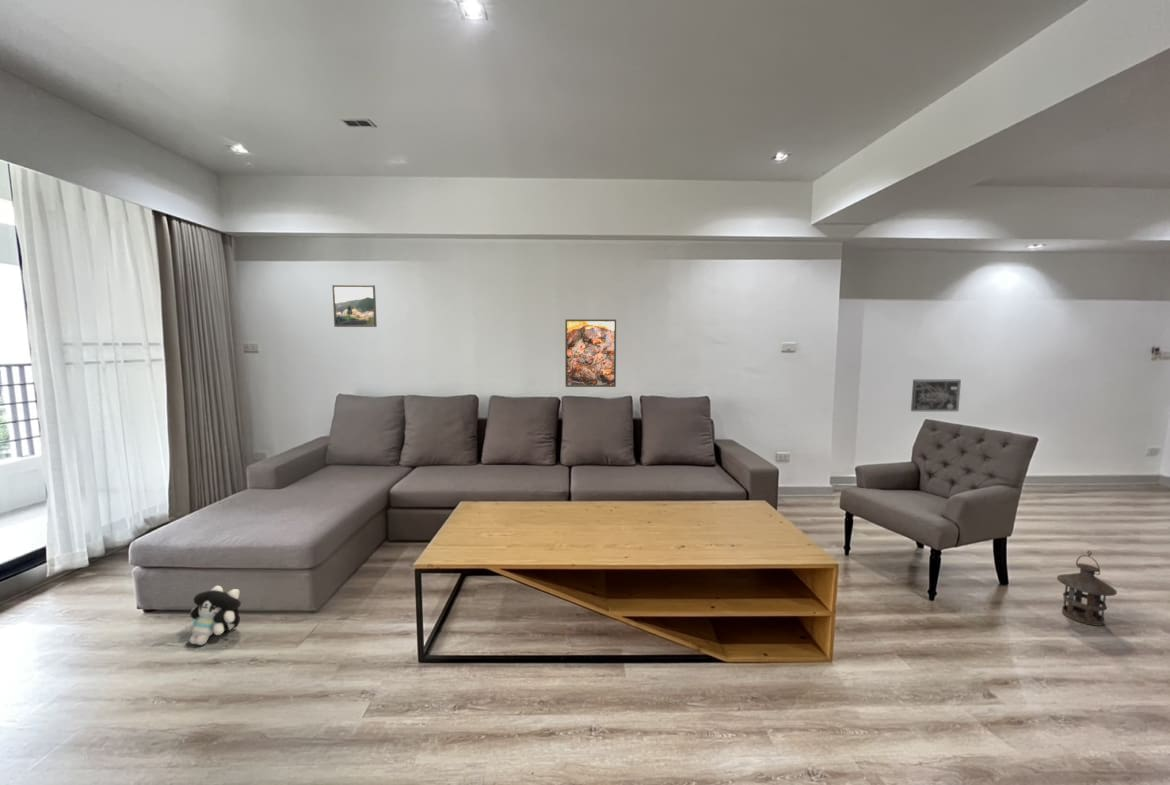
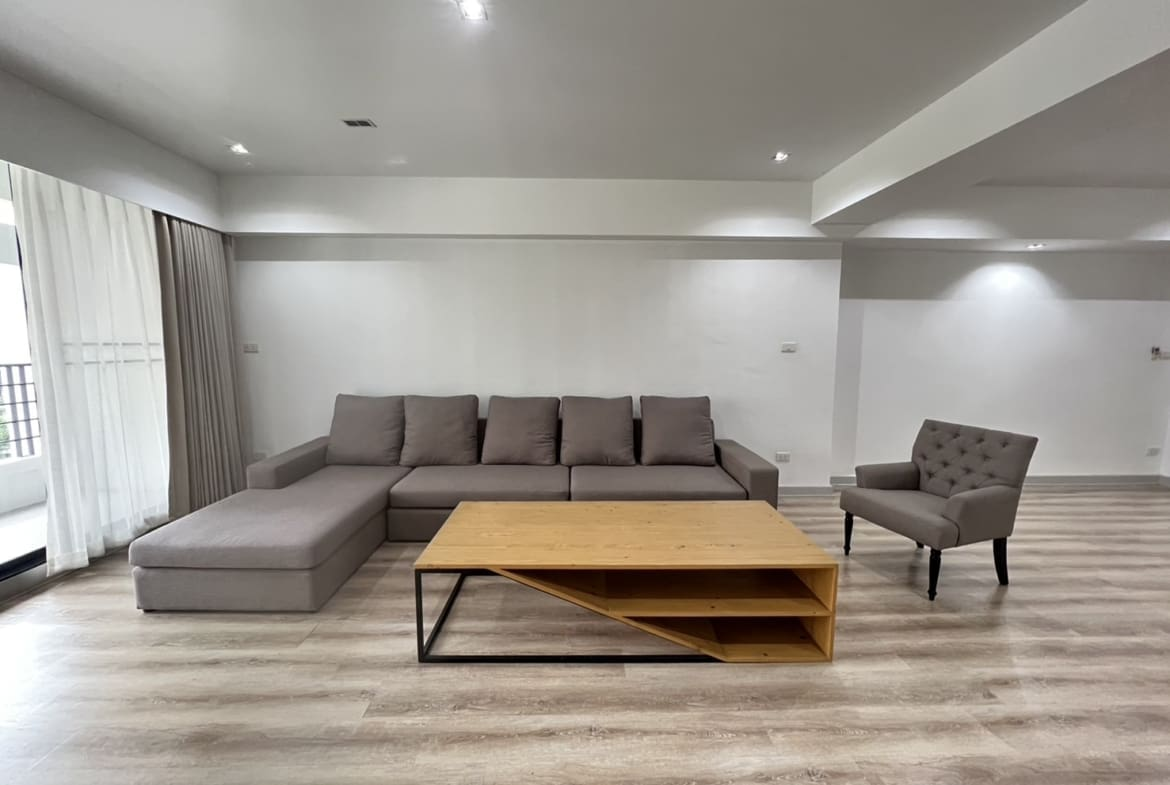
- plush toy (215, 613)
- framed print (354, 306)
- wall art (935, 395)
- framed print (590, 353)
- lantern (1085, 584)
